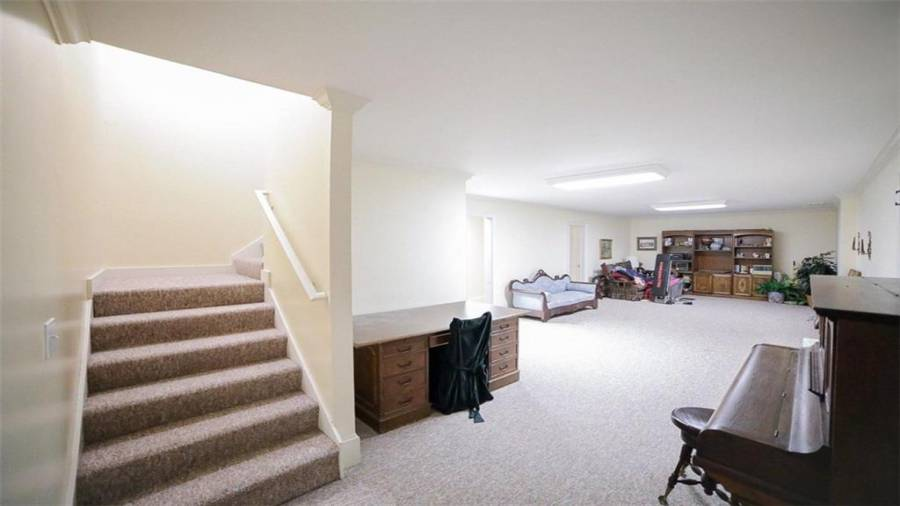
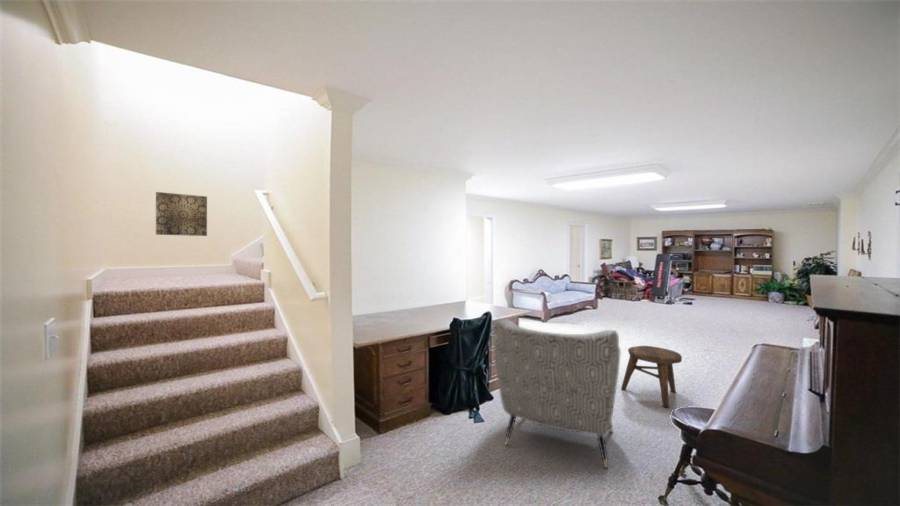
+ armchair (557, 380)
+ wall art (182, 214)
+ stool (654, 374)
